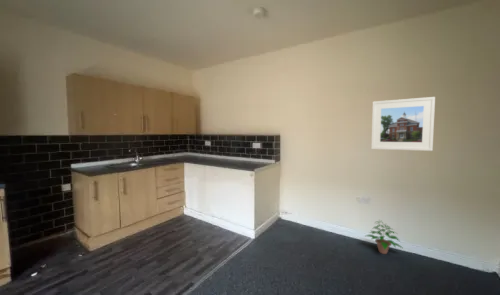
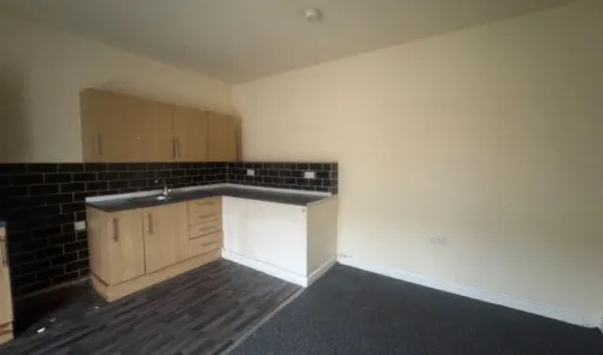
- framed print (400, 124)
- potted plant (383, 237)
